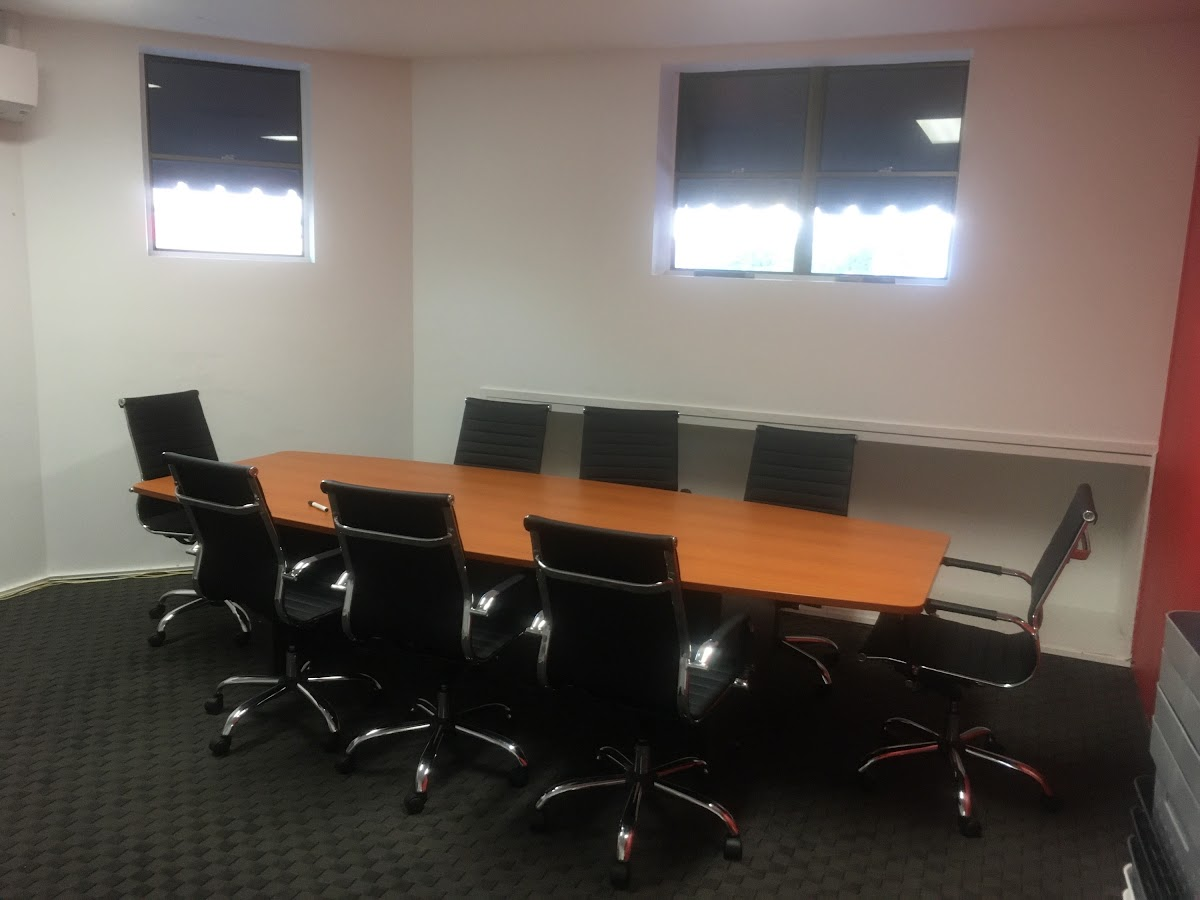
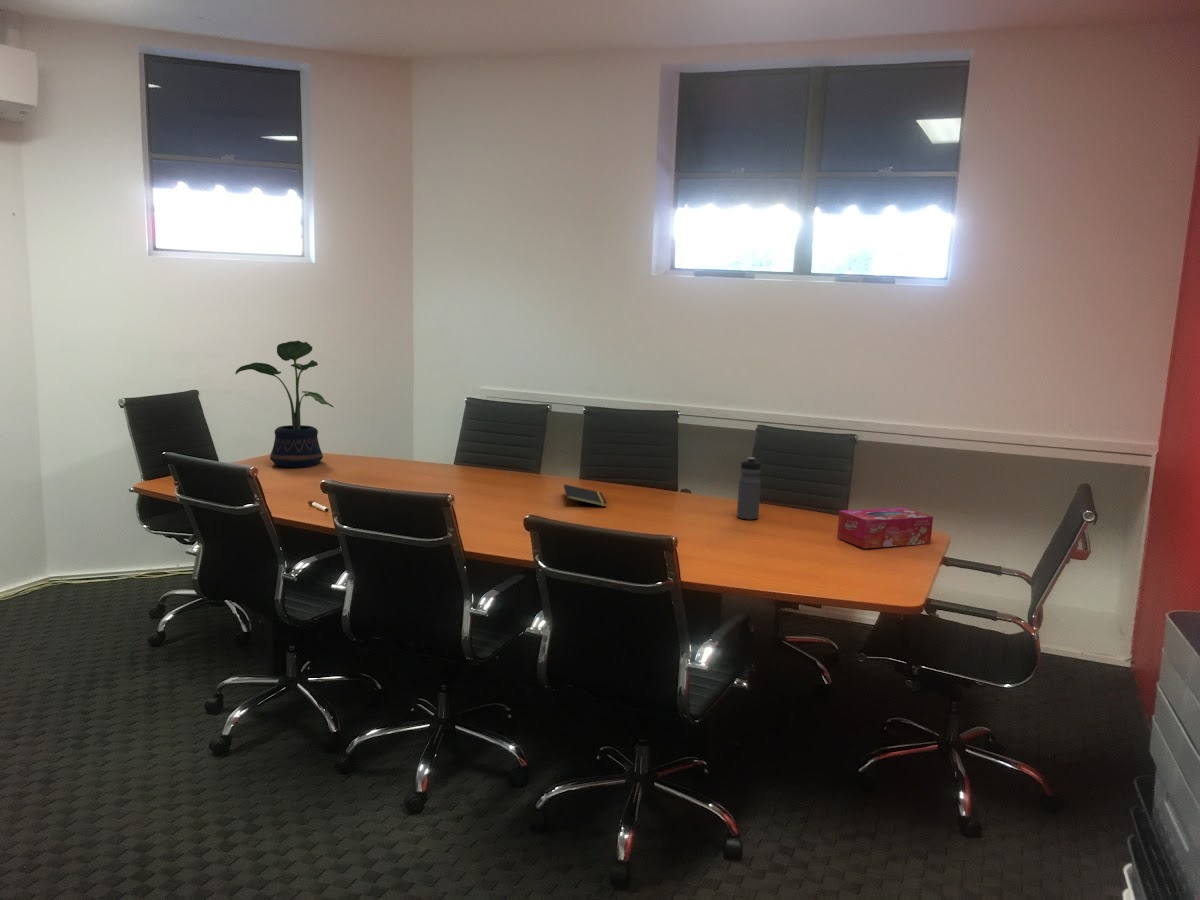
+ notepad (584, 495)
+ water bottle (749, 487)
+ tissue box (884, 527)
+ potted plant (289, 399)
